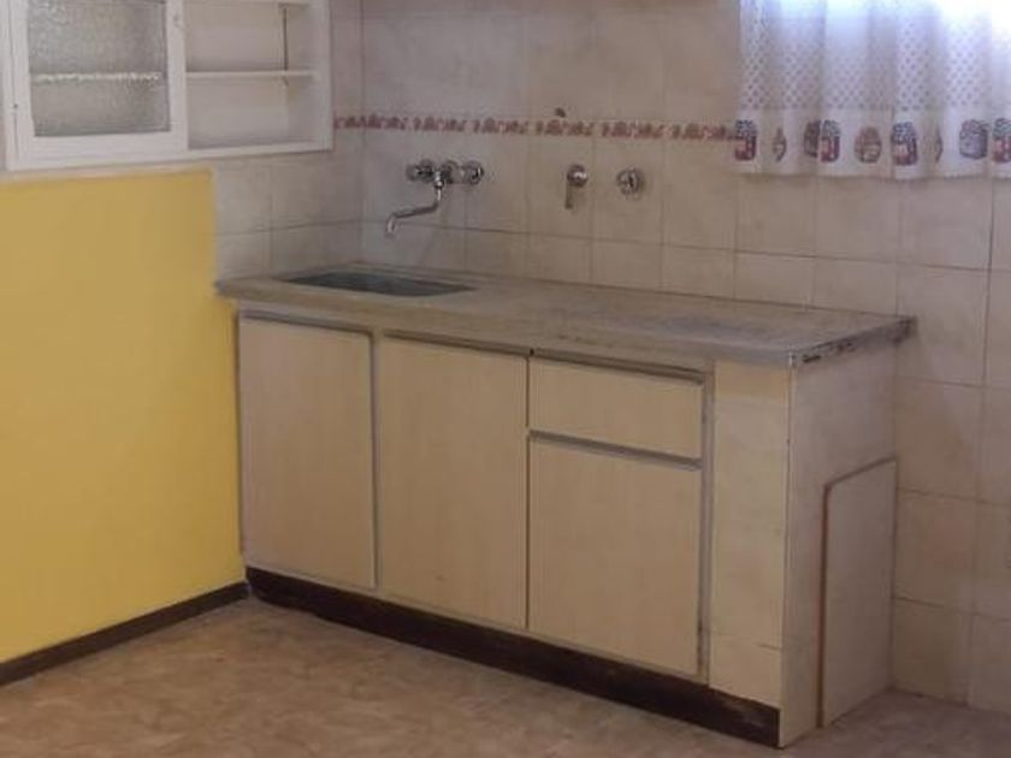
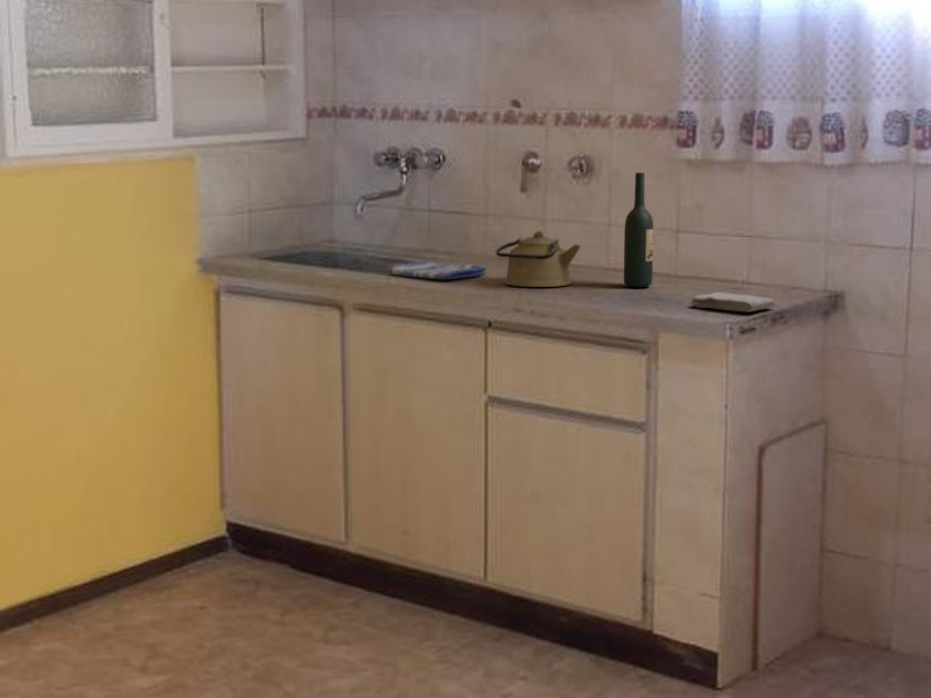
+ kettle (543, 257)
+ dish towel (436, 269)
+ wine bottle (638, 229)
+ washcloth (732, 301)
